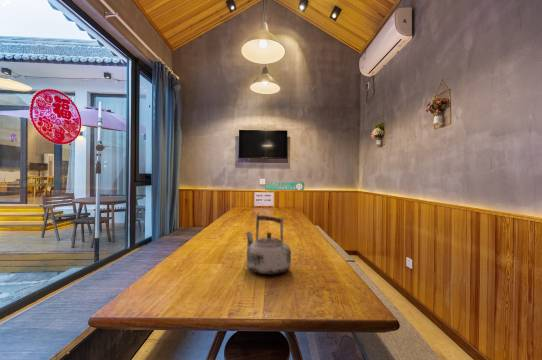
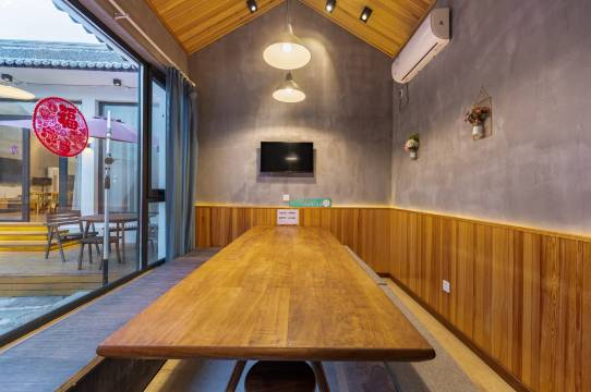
- kettle (264, 241)
